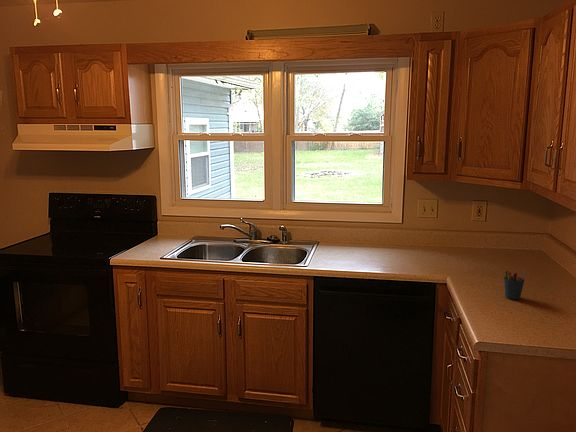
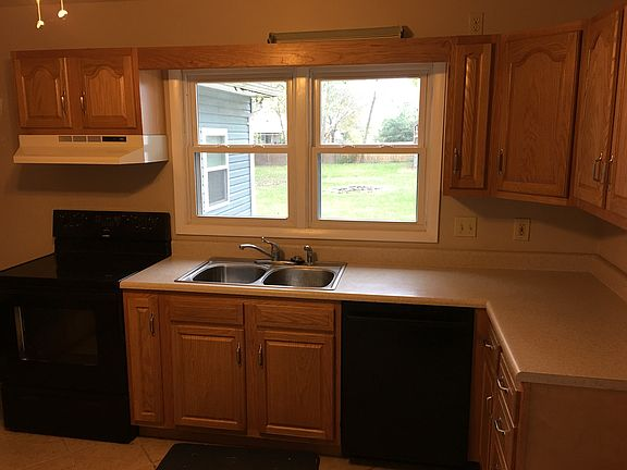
- pen holder (513, 283)
